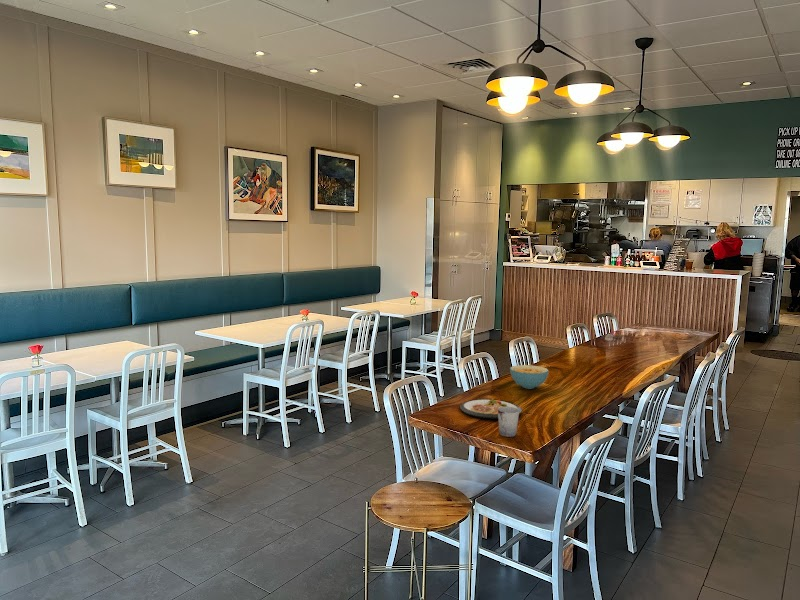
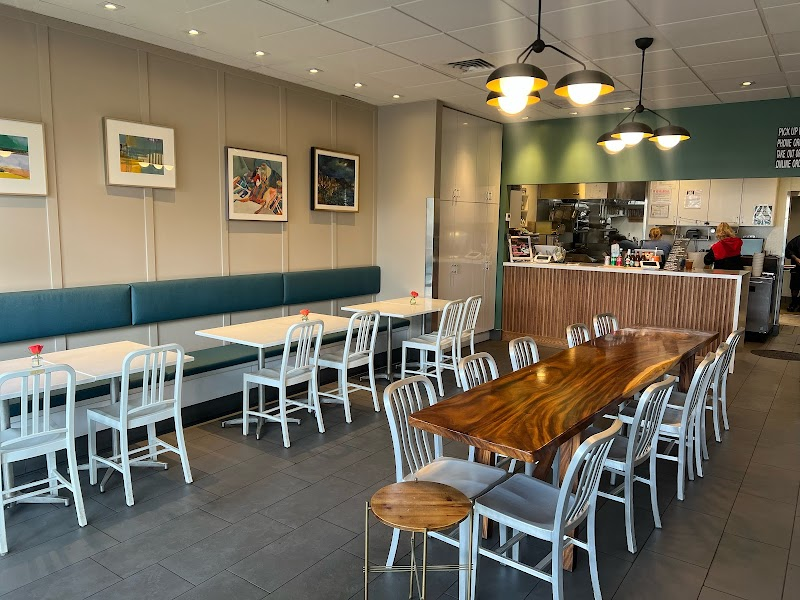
- dish (490, 406)
- cup (506, 423)
- cereal bowl (528, 378)
